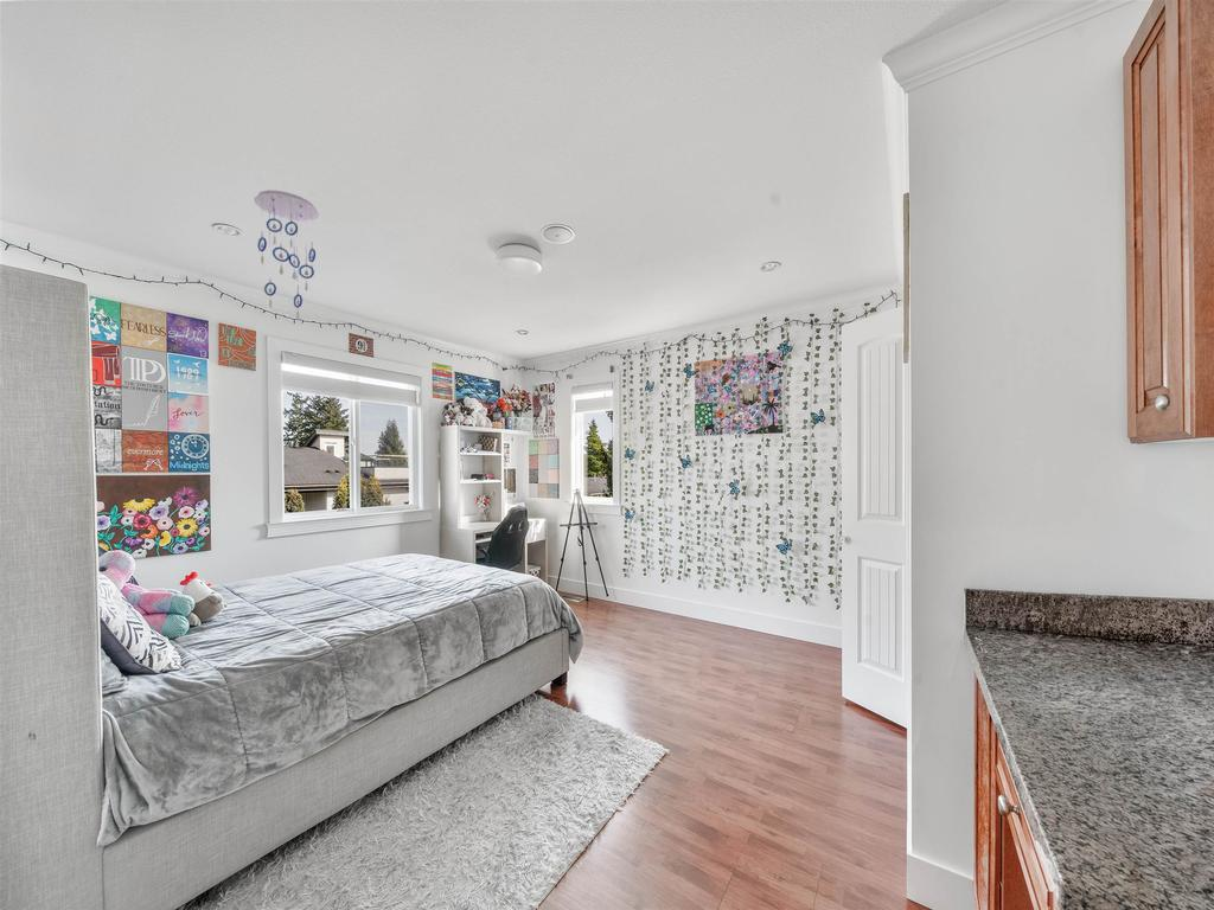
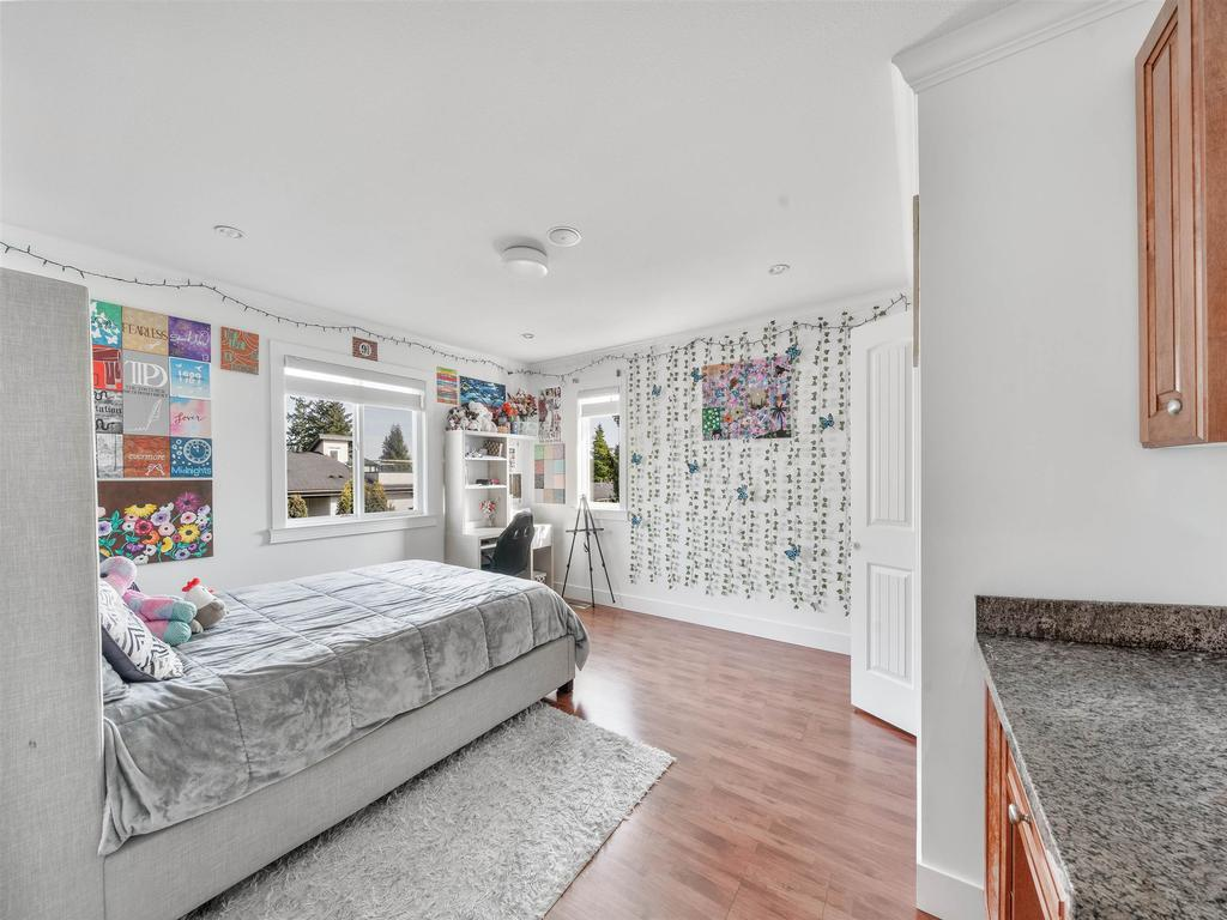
- ceiling mobile (287, 259)
